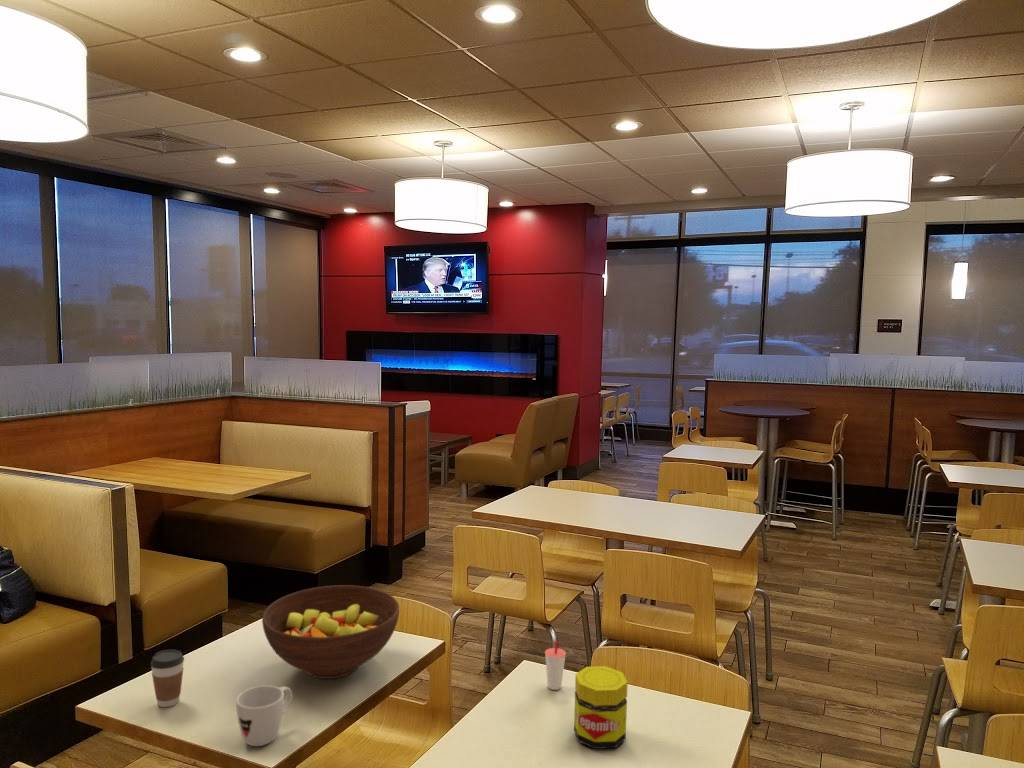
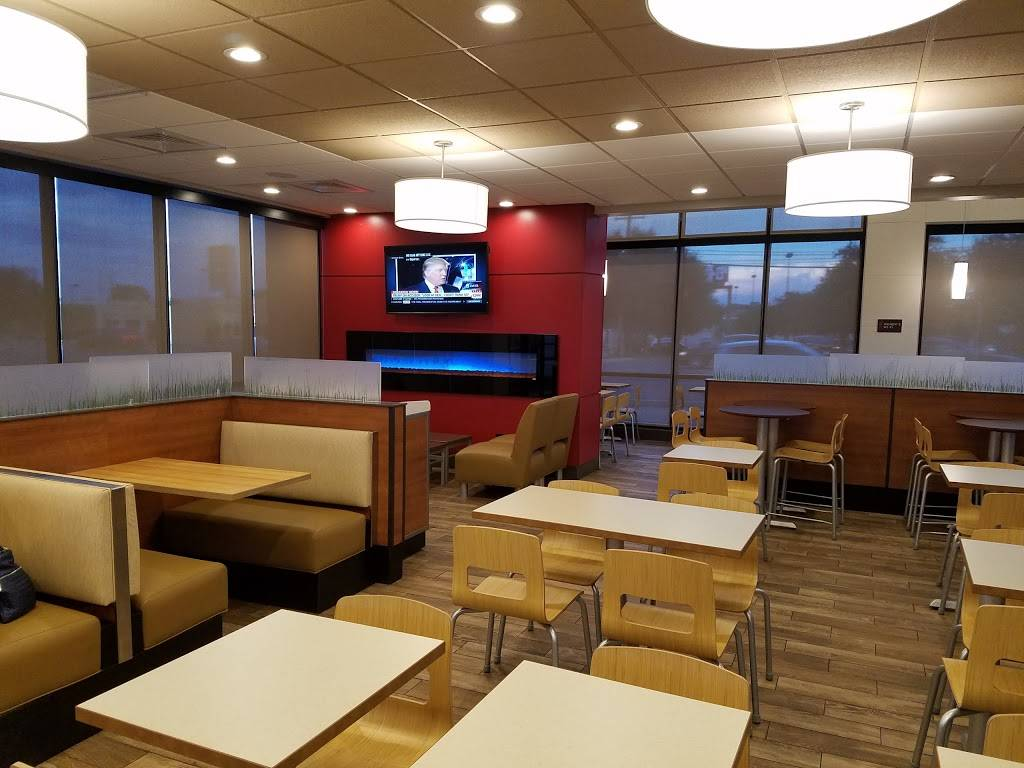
- mug (267, 714)
- jar (600, 707)
- coffee cup (167, 678)
- cup (555, 663)
- fruit bowl (332, 638)
